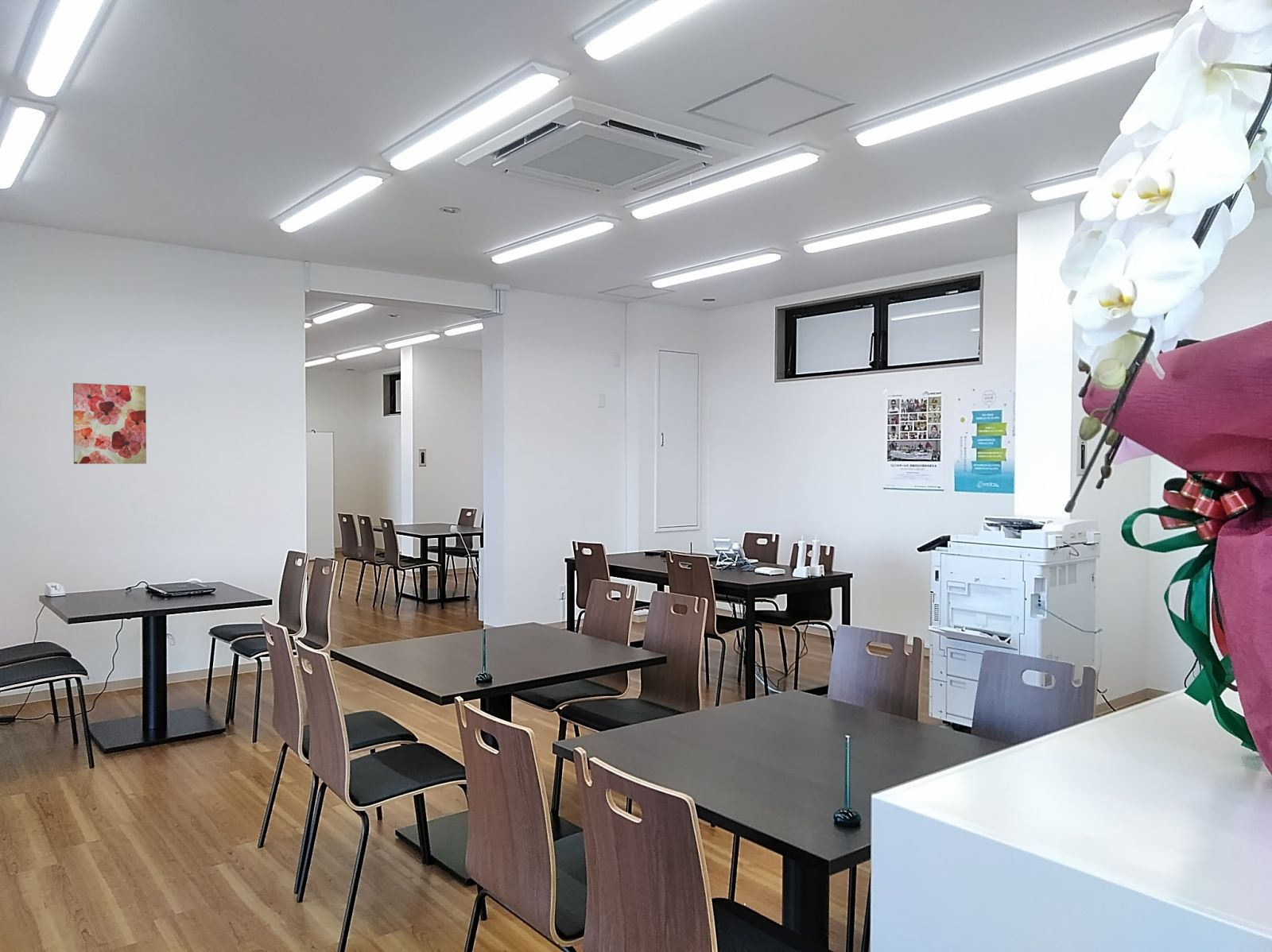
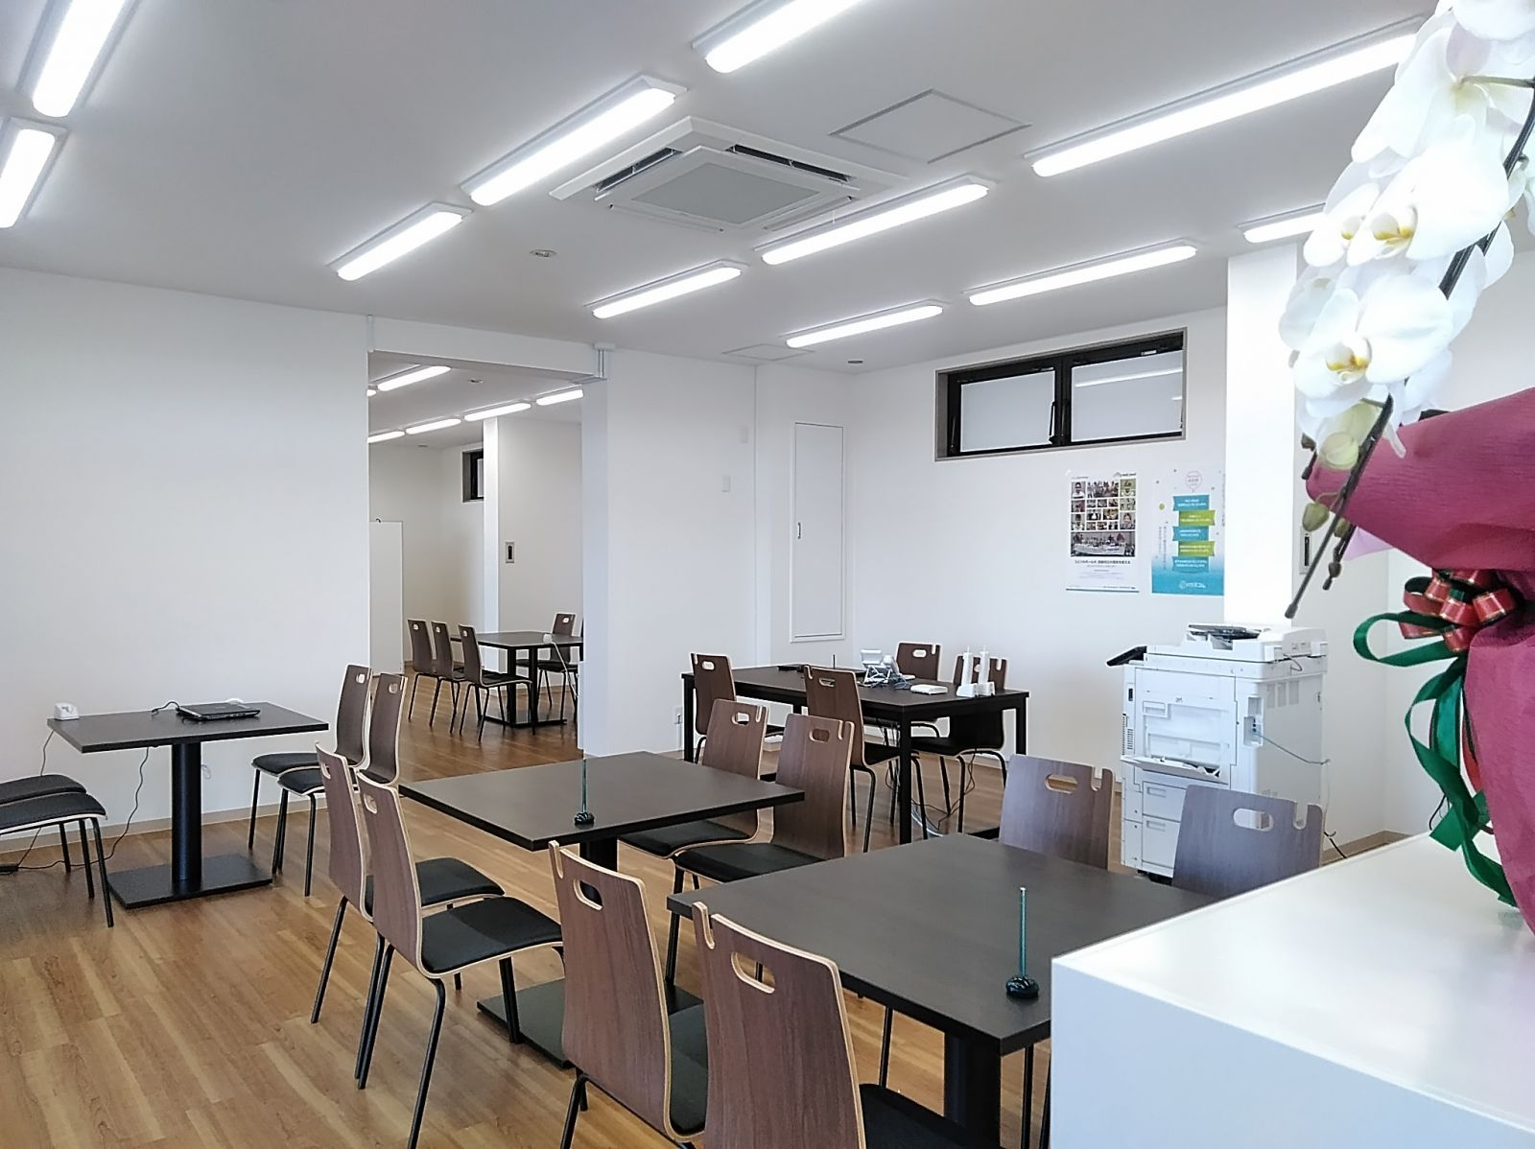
- wall art (110, 424)
